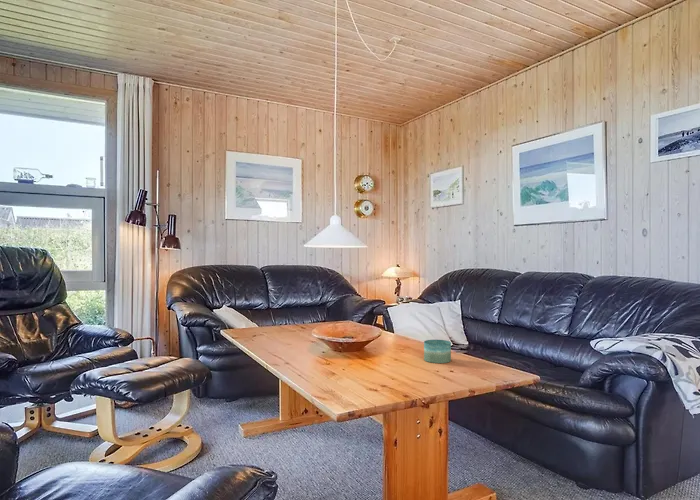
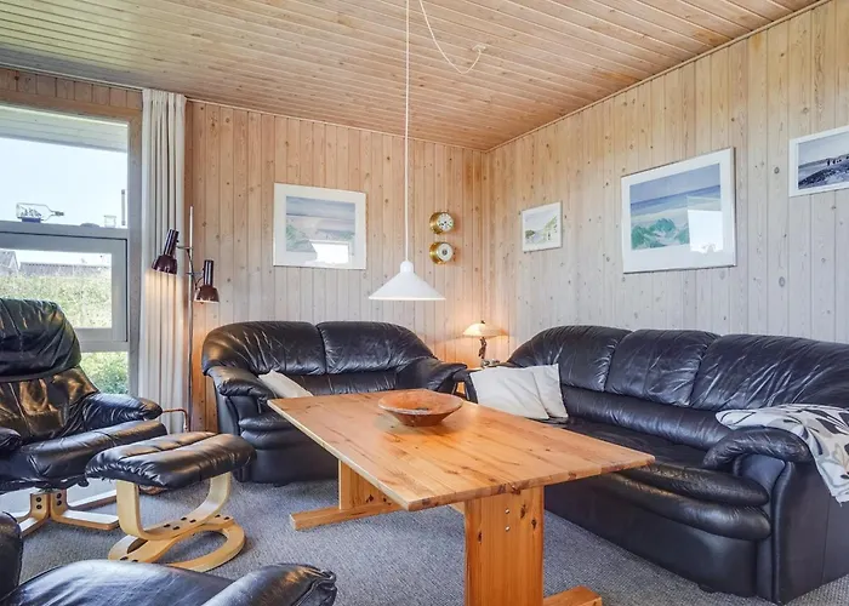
- candle (437, 351)
